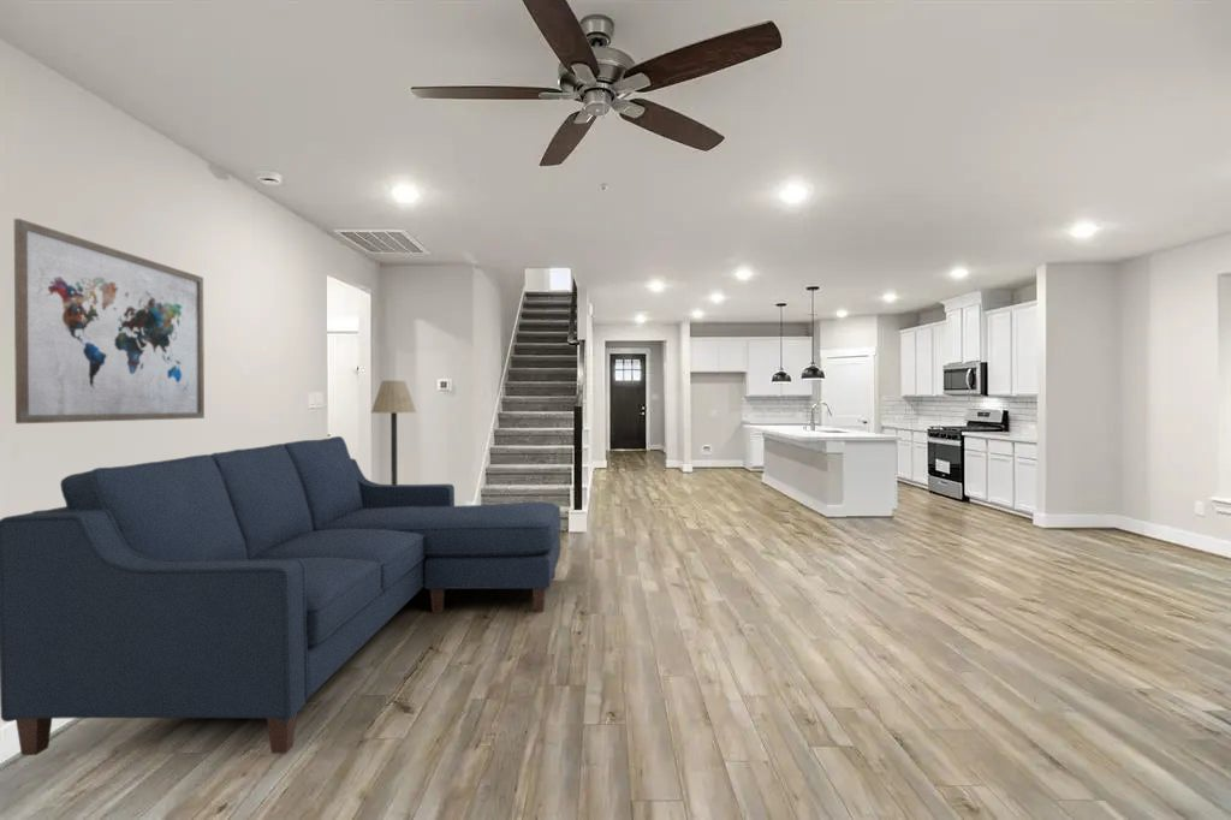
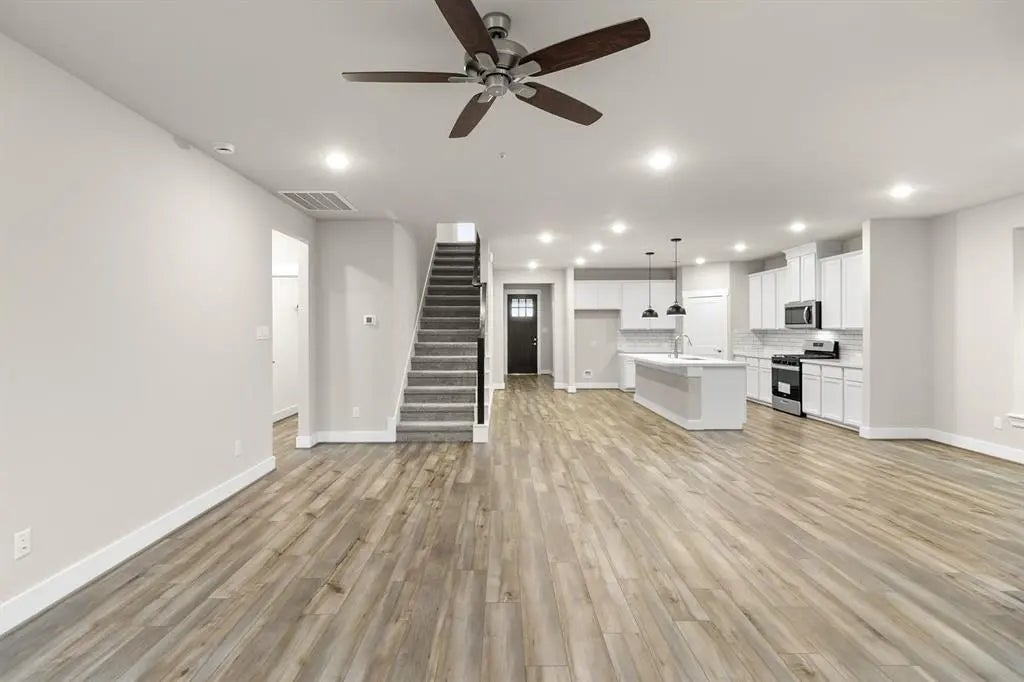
- sofa (381, 540)
- floor lamp (393, 460)
- wall art (126, 337)
